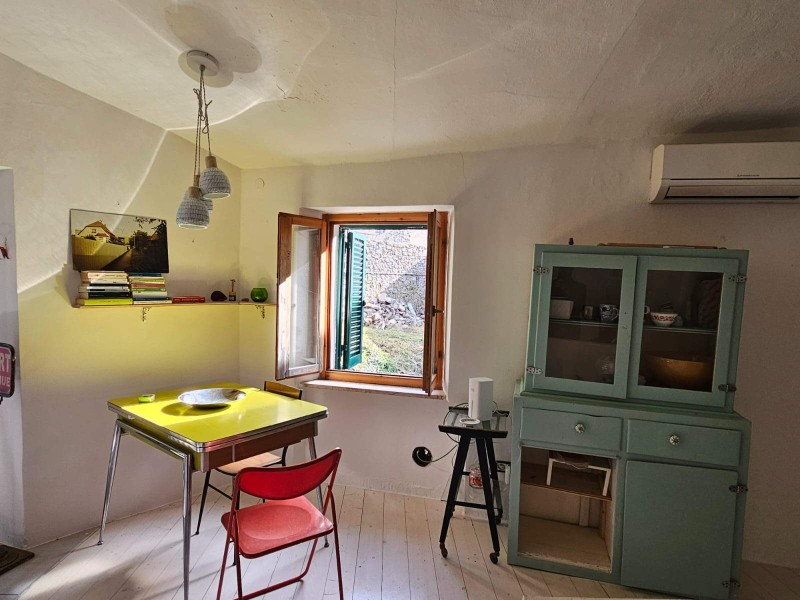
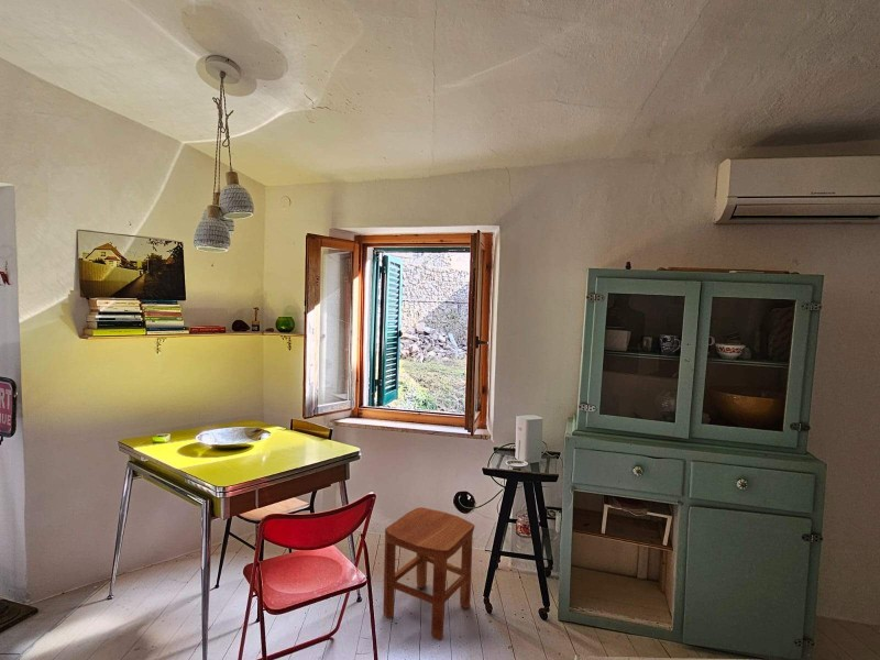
+ stool (426, 568)
